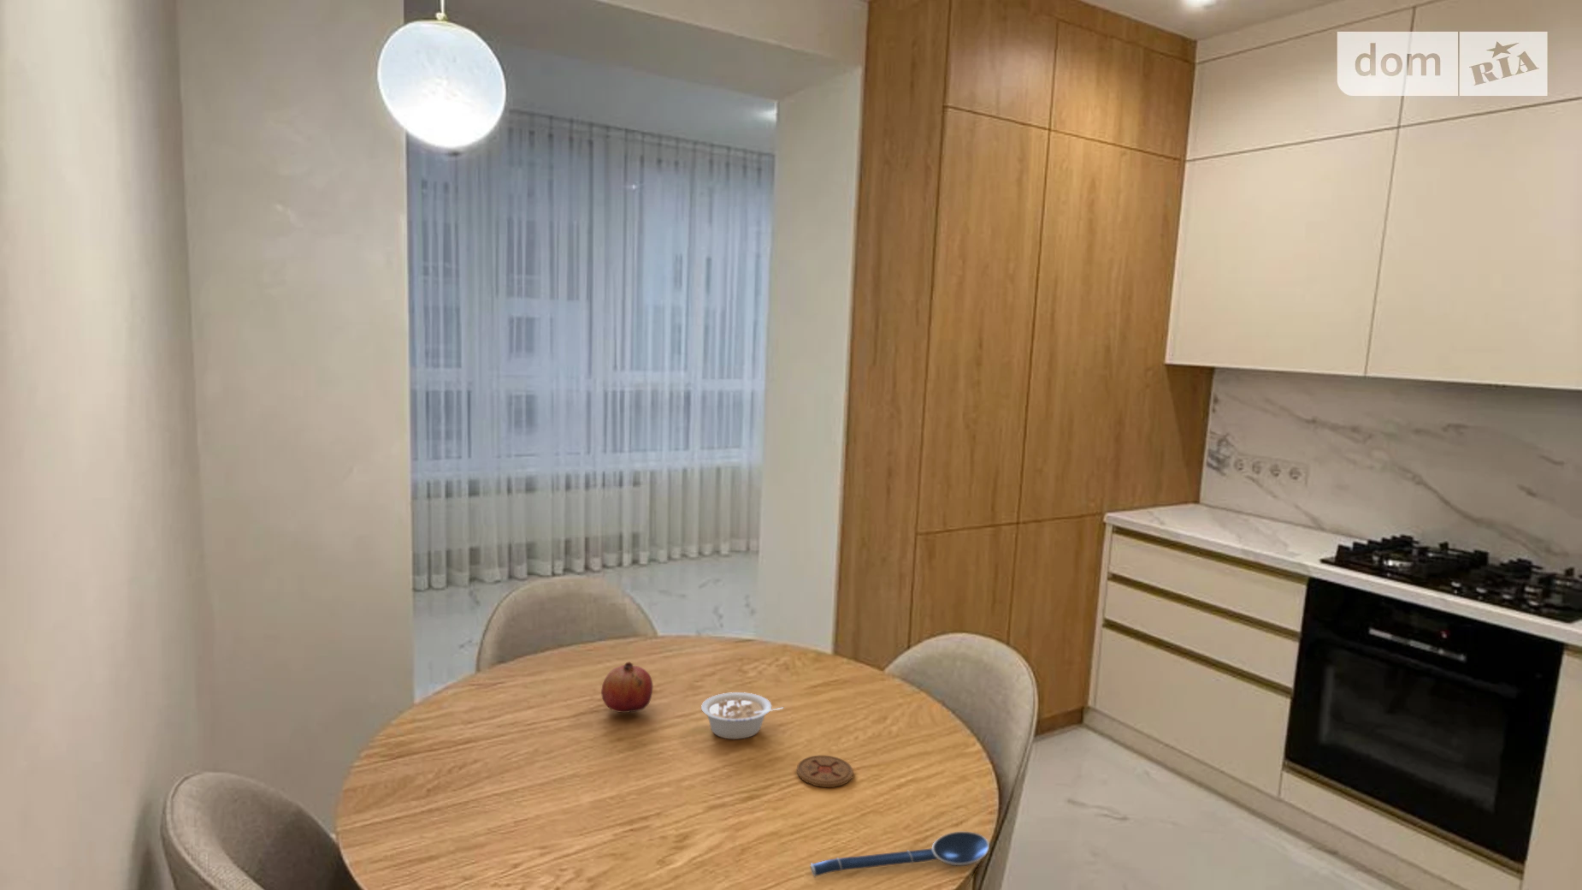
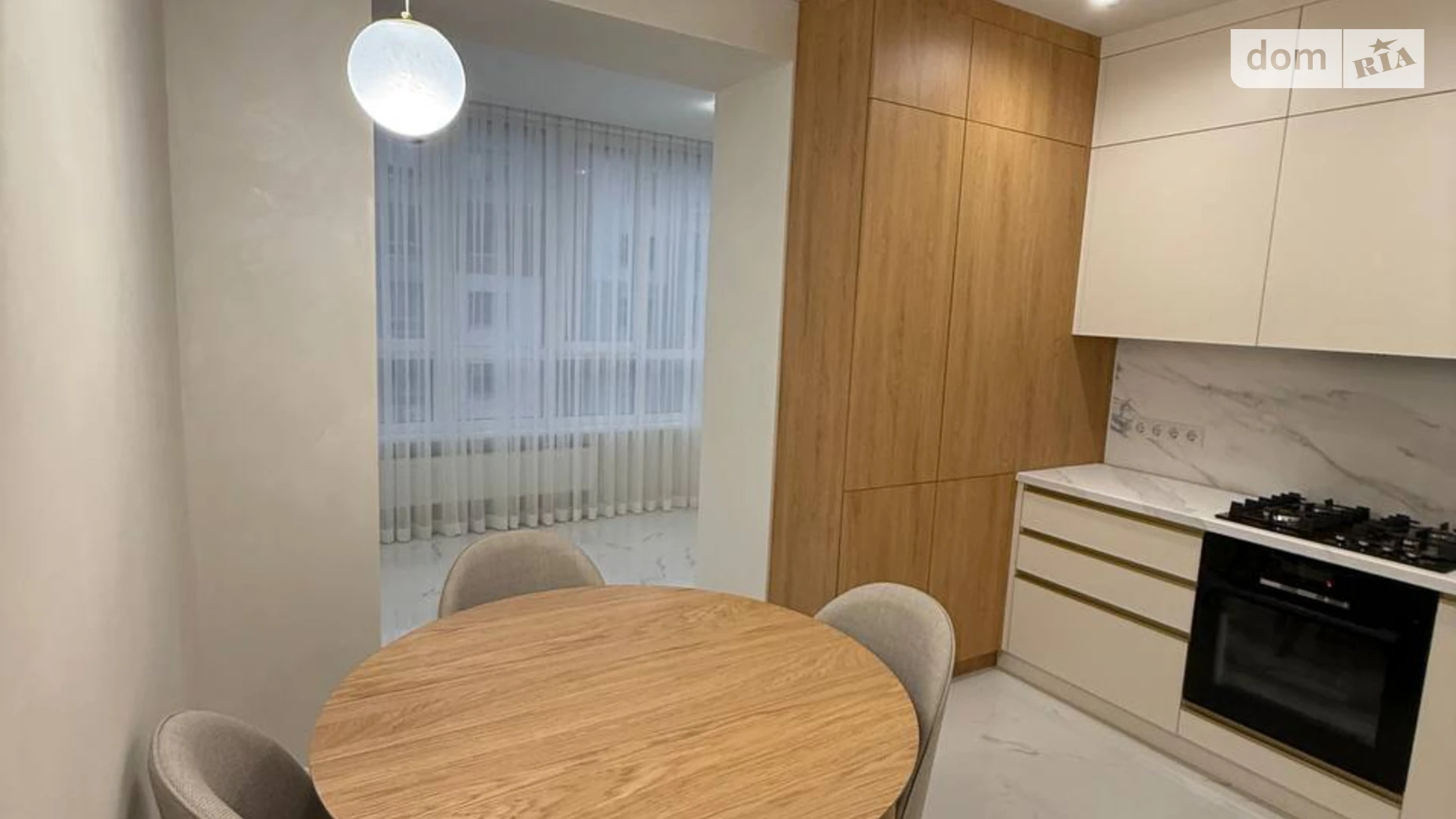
- coaster (825, 770)
- fruit (628, 687)
- spoon (901, 853)
- legume (739, 715)
